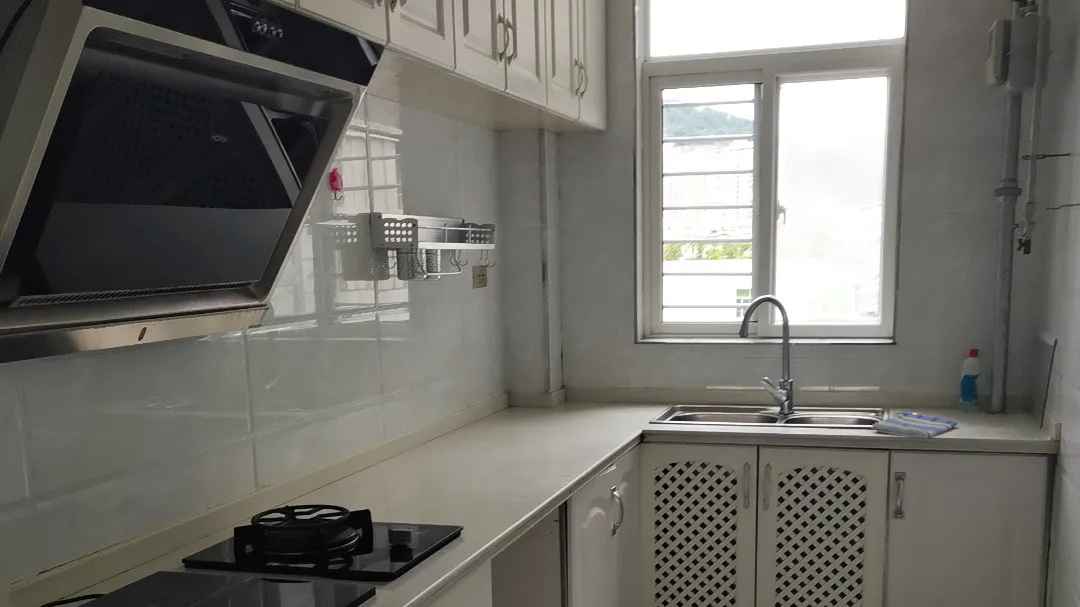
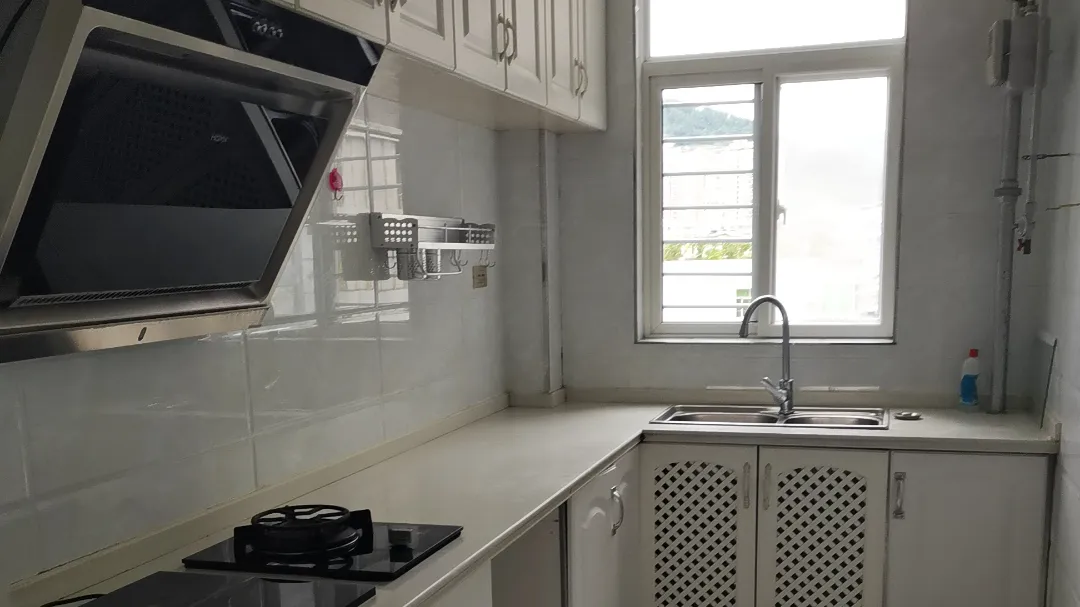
- dish towel (914, 424)
